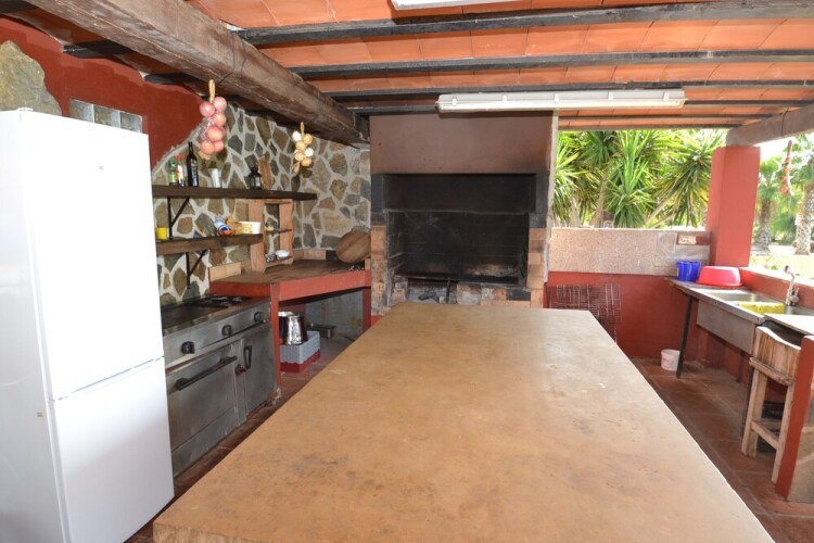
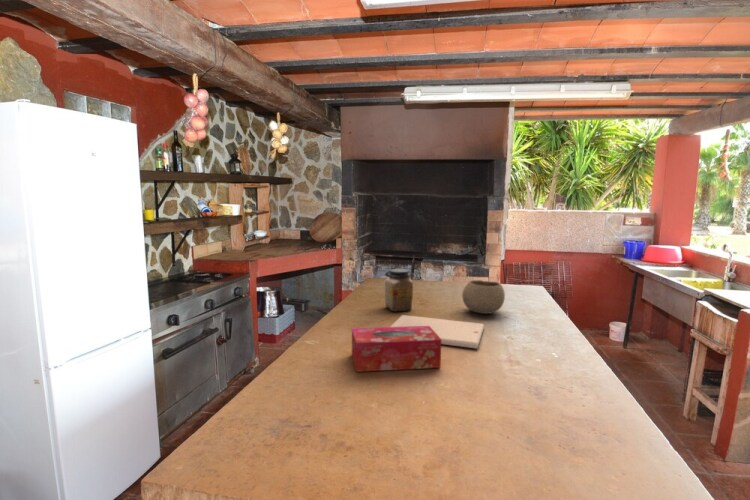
+ bowl (483, 297)
+ tissue box (394, 347)
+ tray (435, 329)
+ jar (398, 289)
